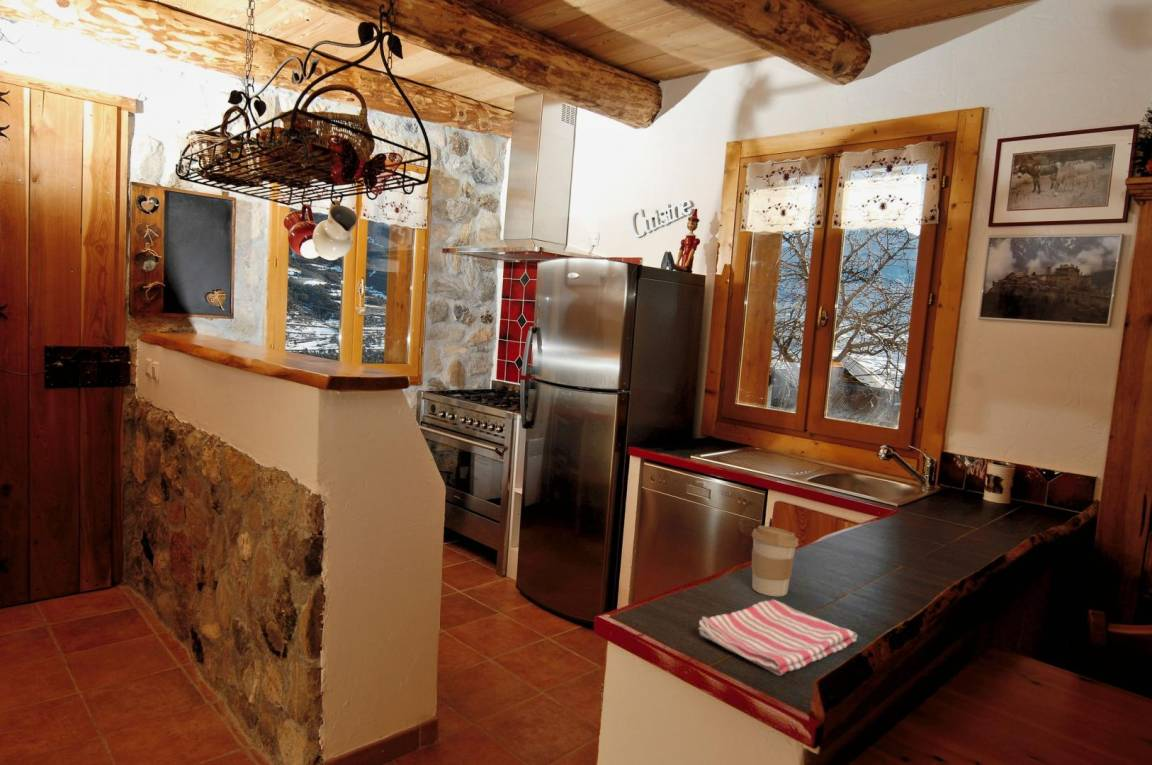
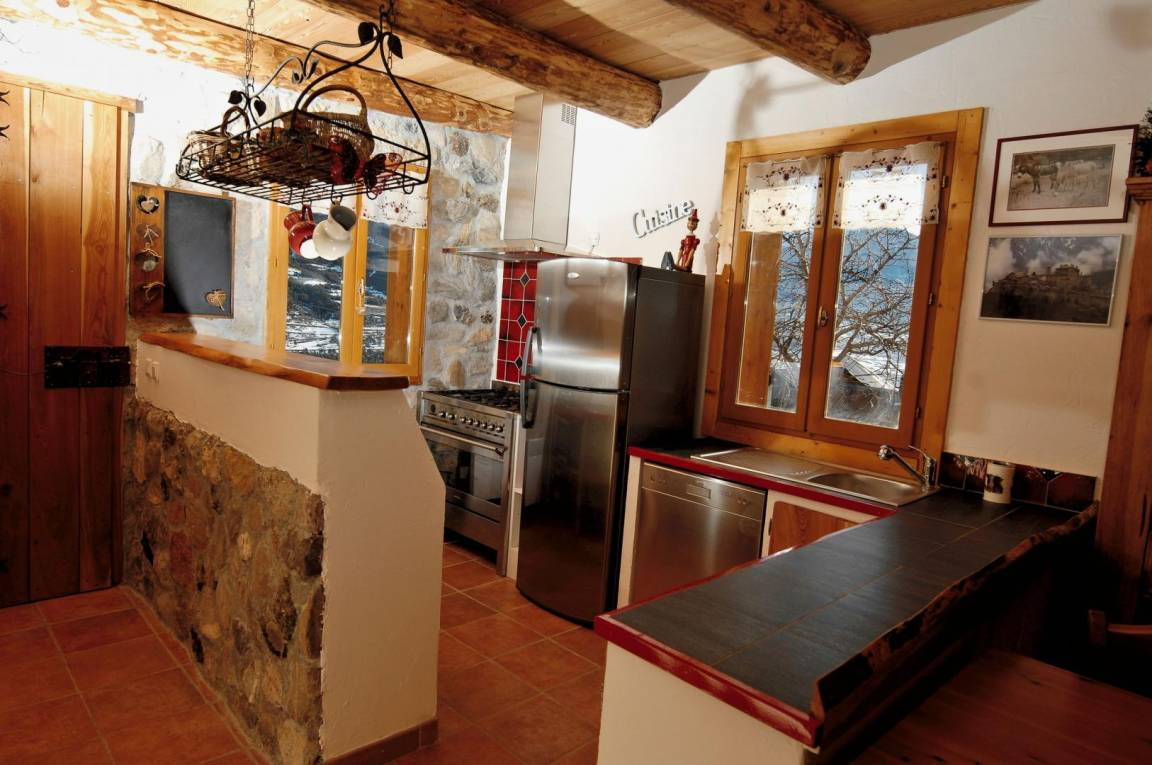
- coffee cup (772, 559)
- dish towel (778, 630)
